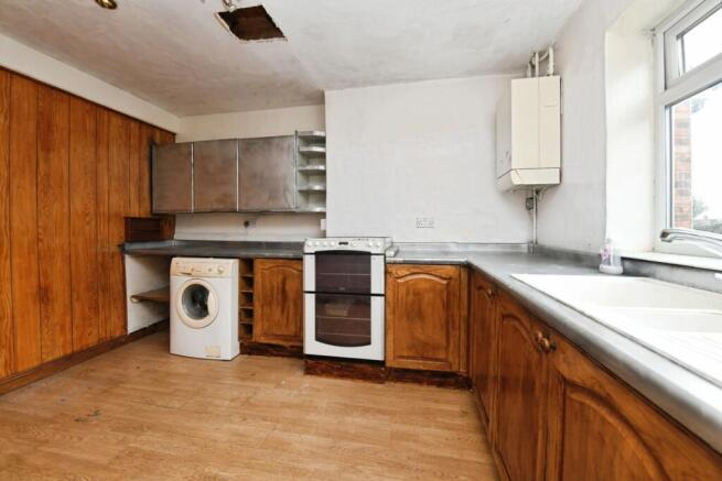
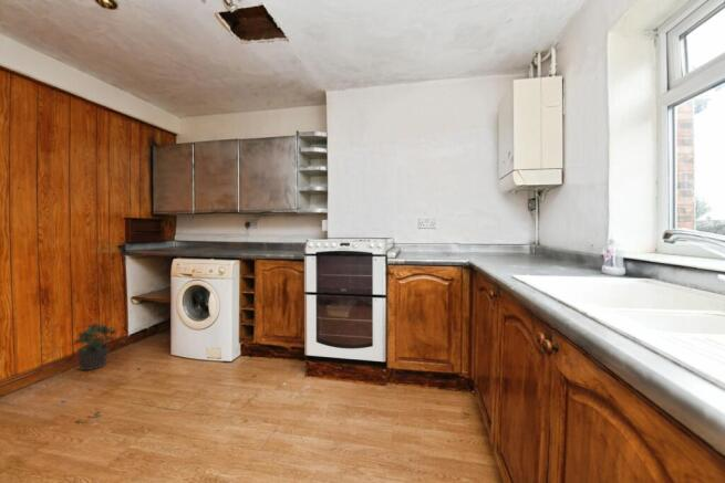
+ potted plant (95, 344)
